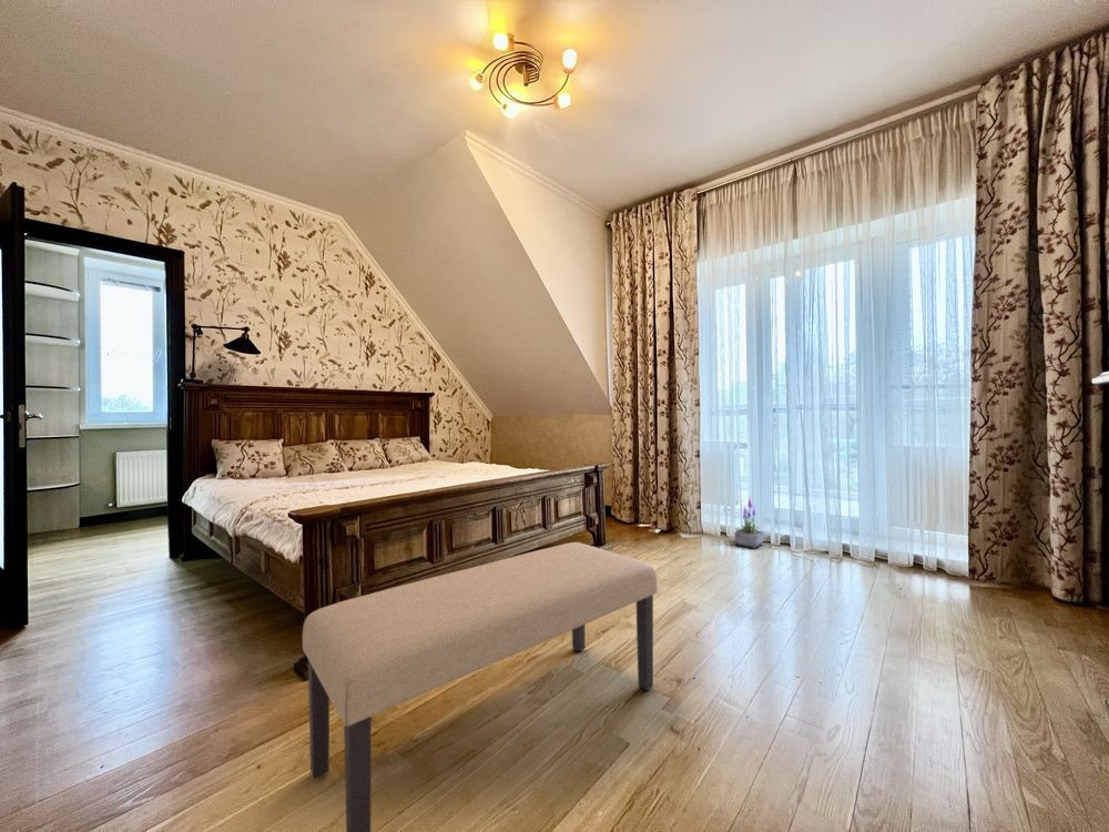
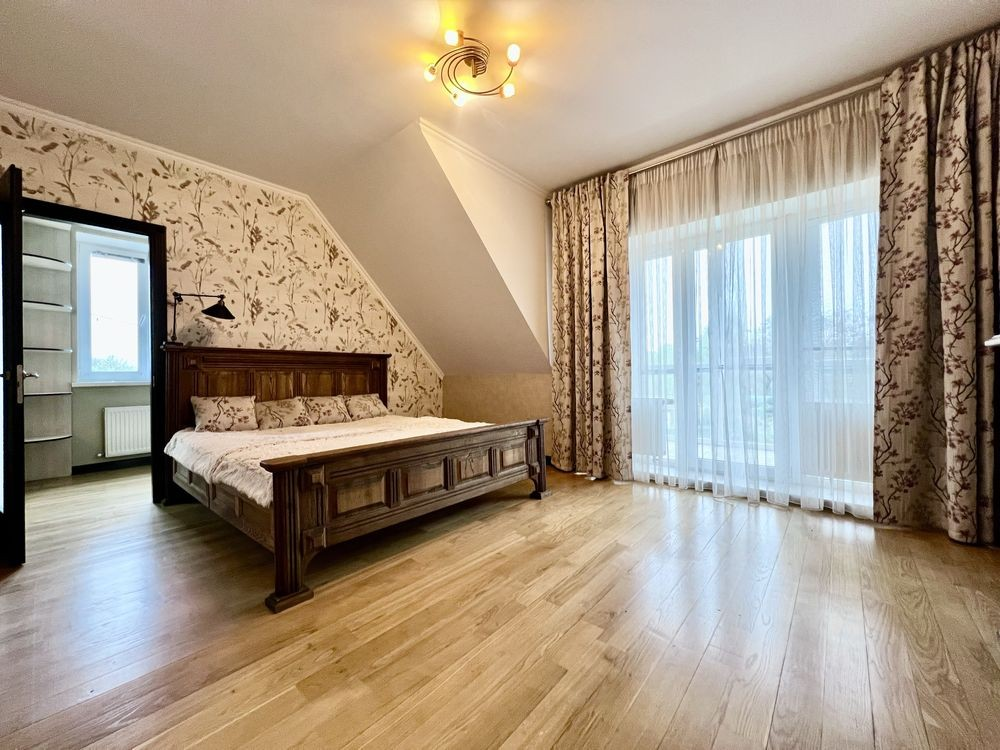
- bench (502, 650)
- potted plant (749, 519)
